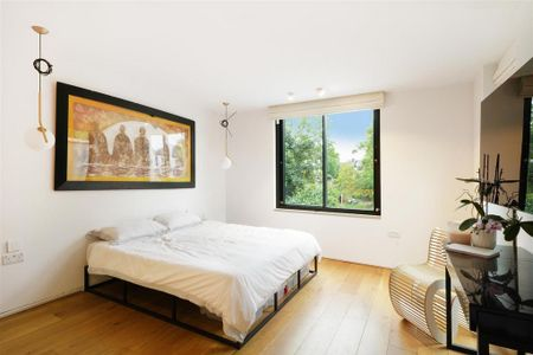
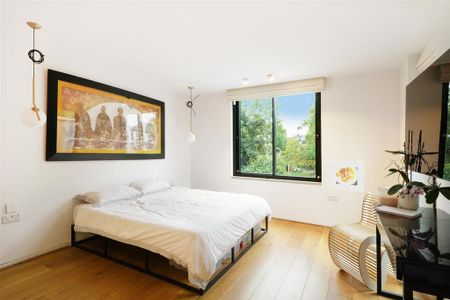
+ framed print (346, 175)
